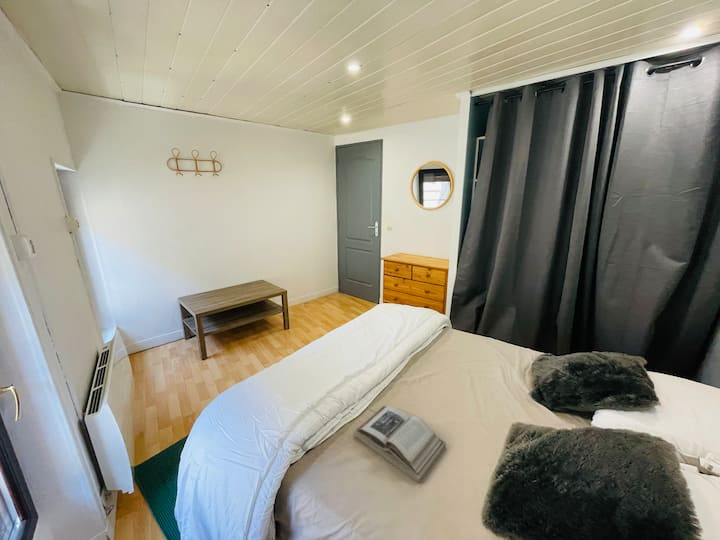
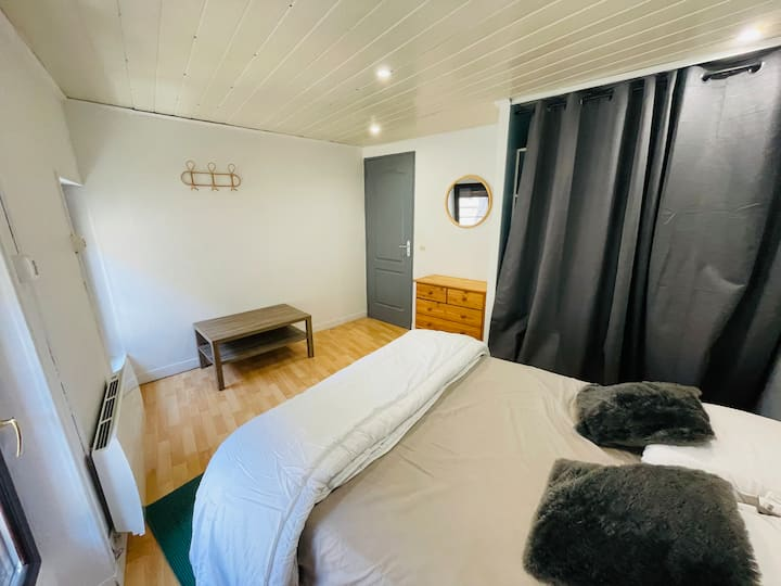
- book (398, 432)
